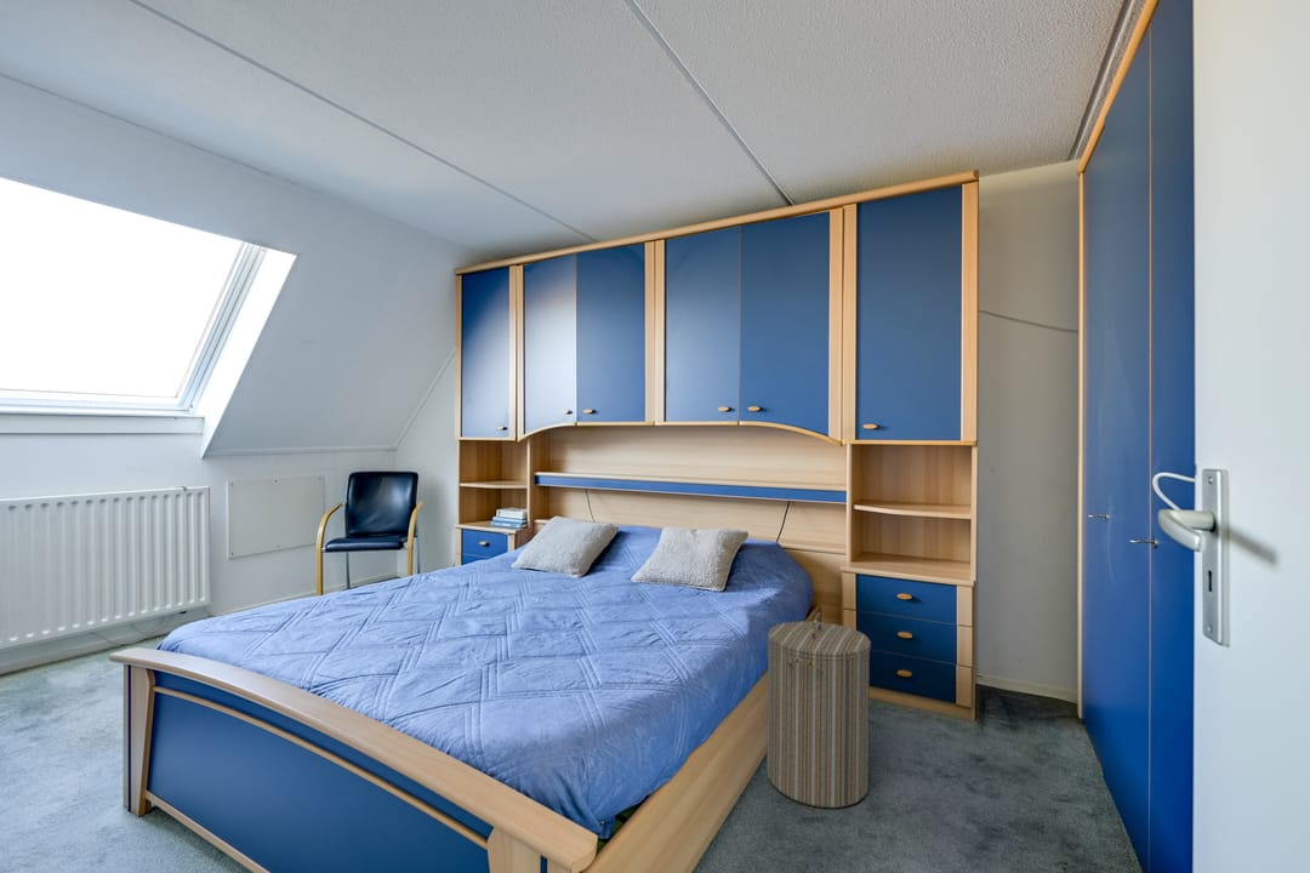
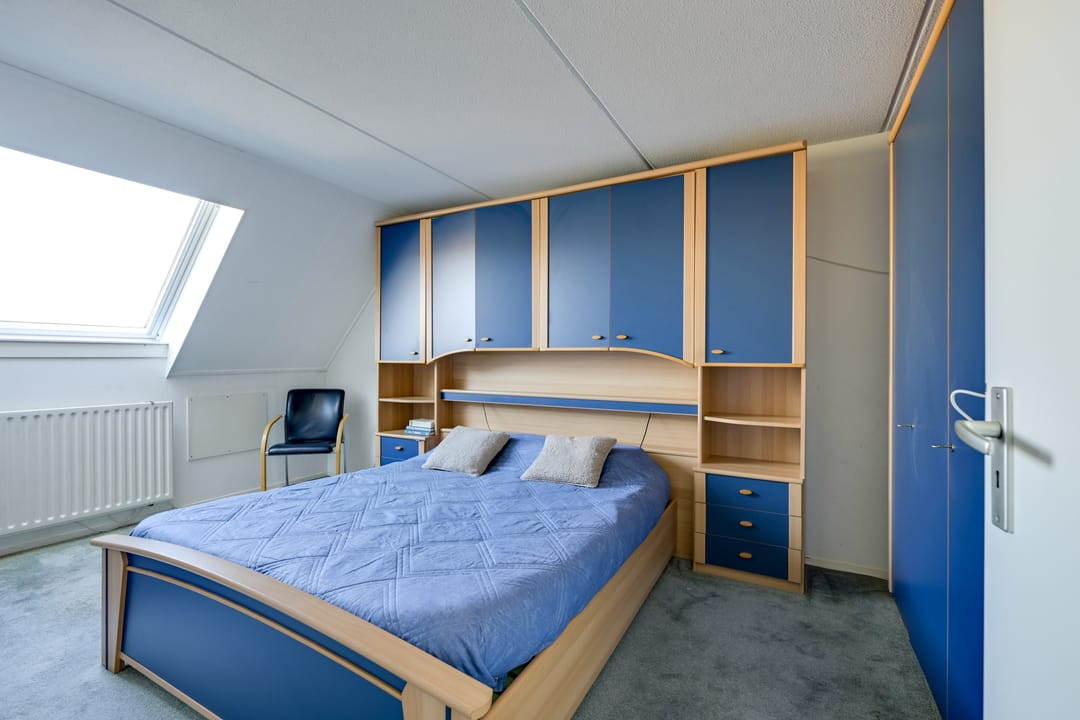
- laundry hamper (818, 695)
